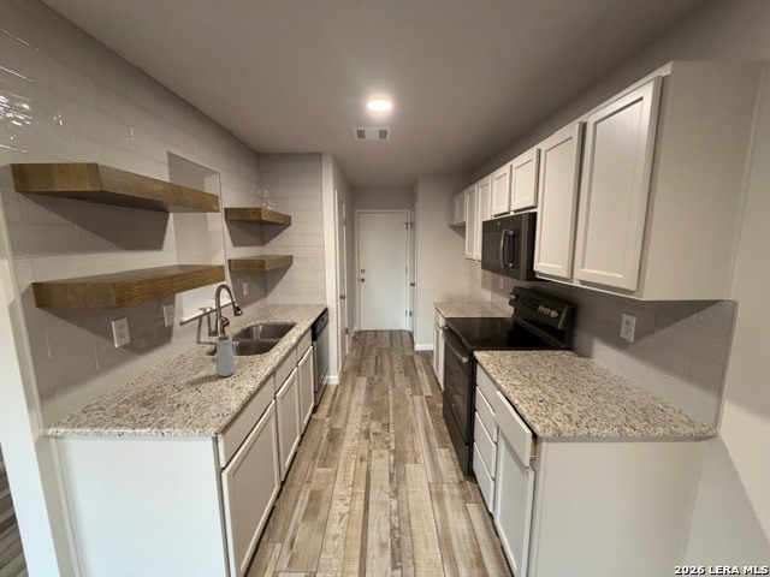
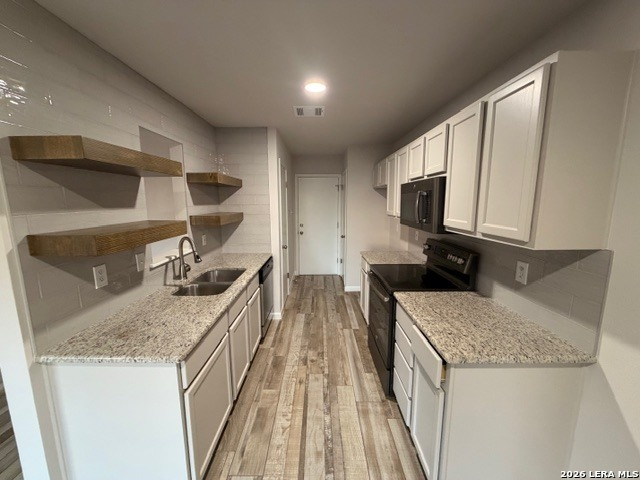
- bottle (223, 355)
